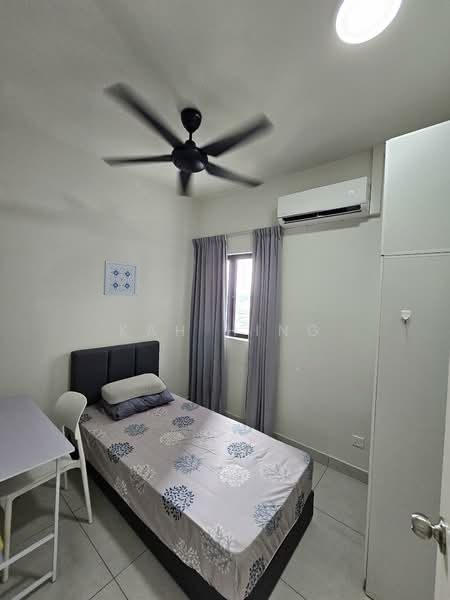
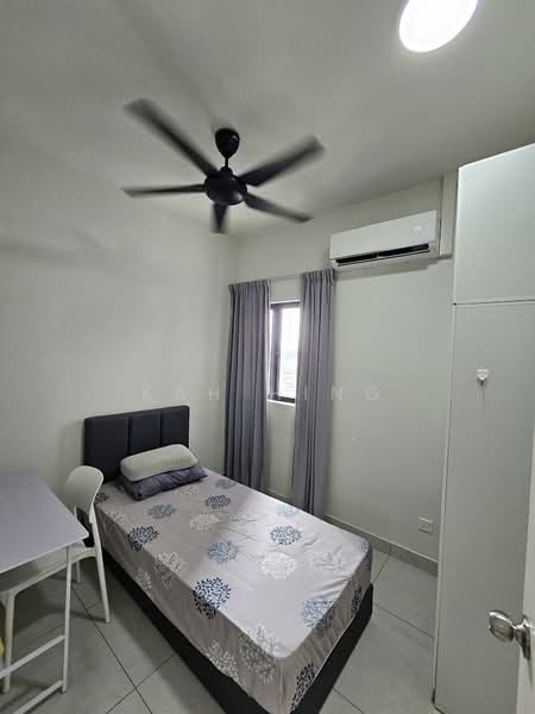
- wall art (121, 279)
